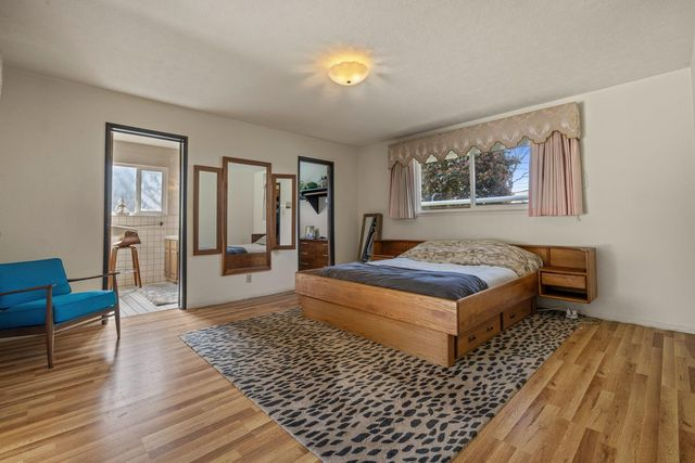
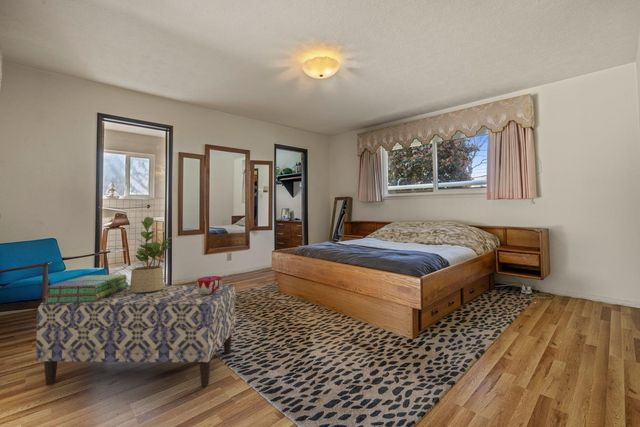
+ potted plant (151, 252)
+ bench (147, 329)
+ stack of books (90, 287)
+ decorative bowl (209, 285)
